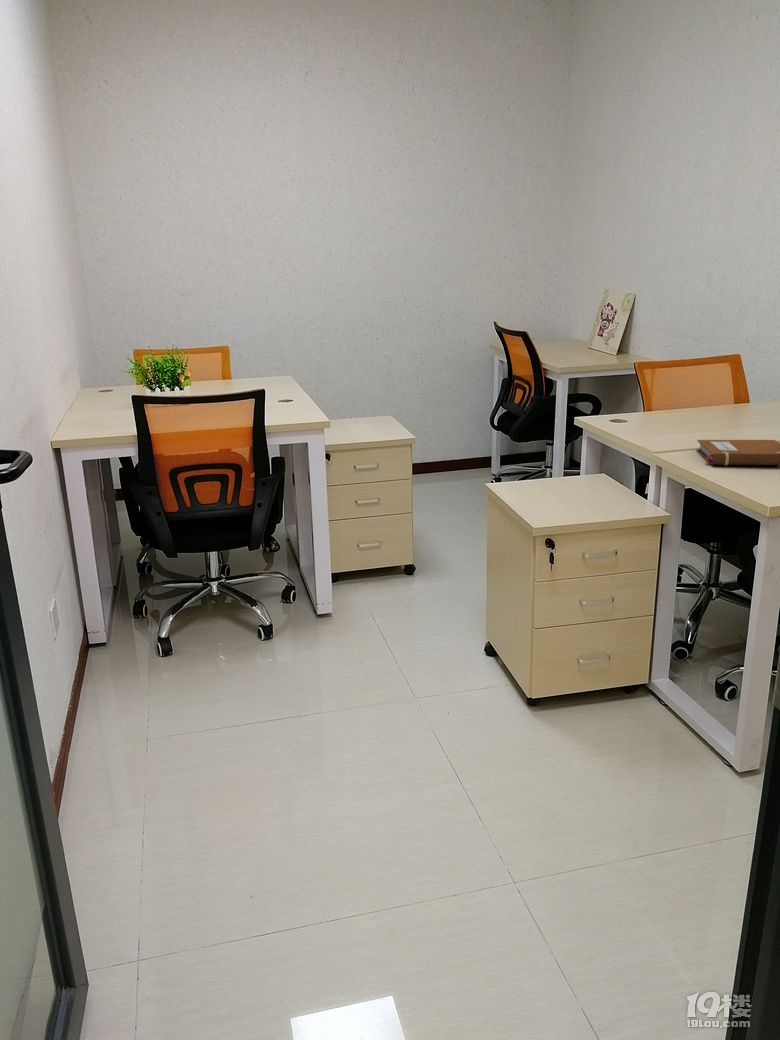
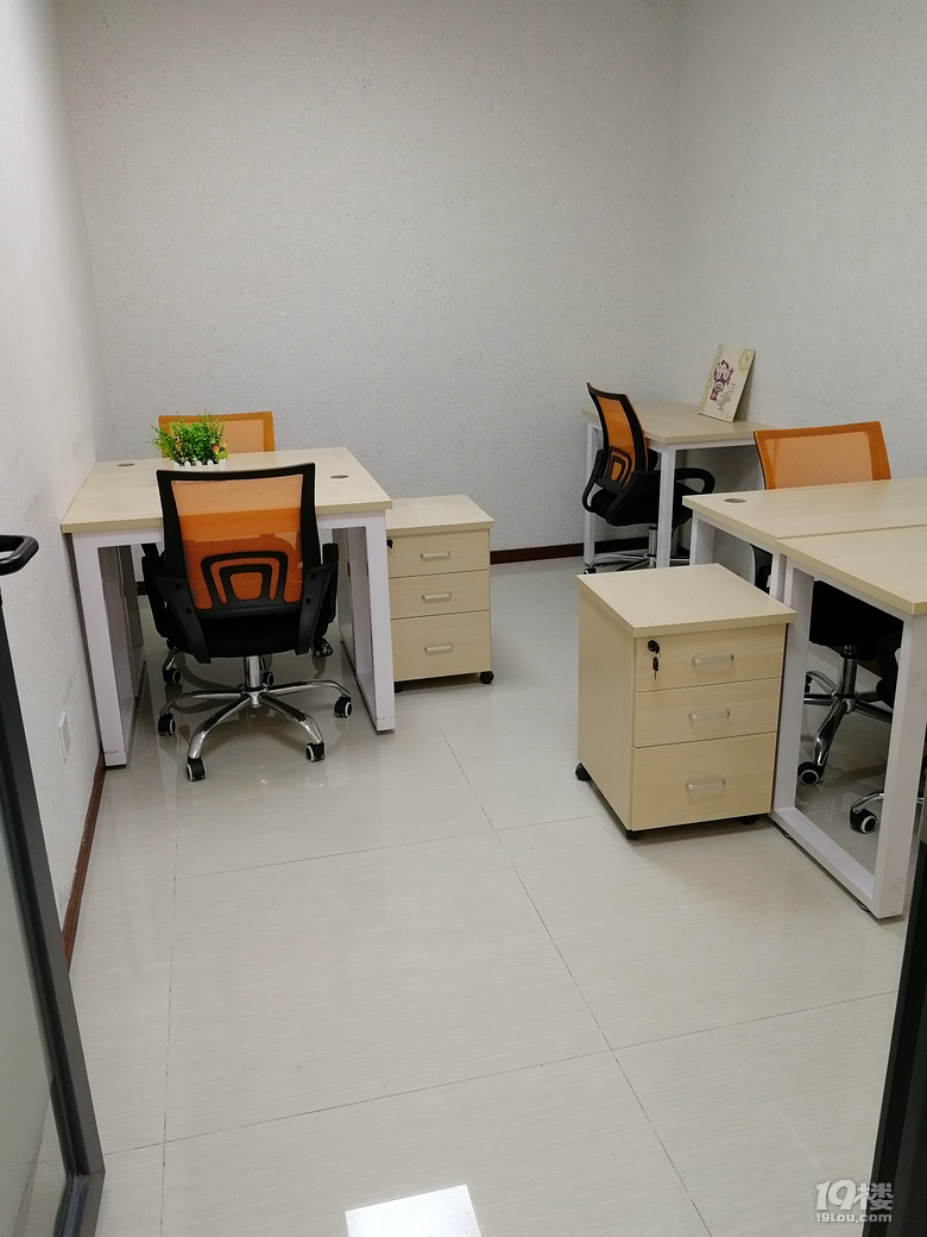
- notebook (742, 452)
